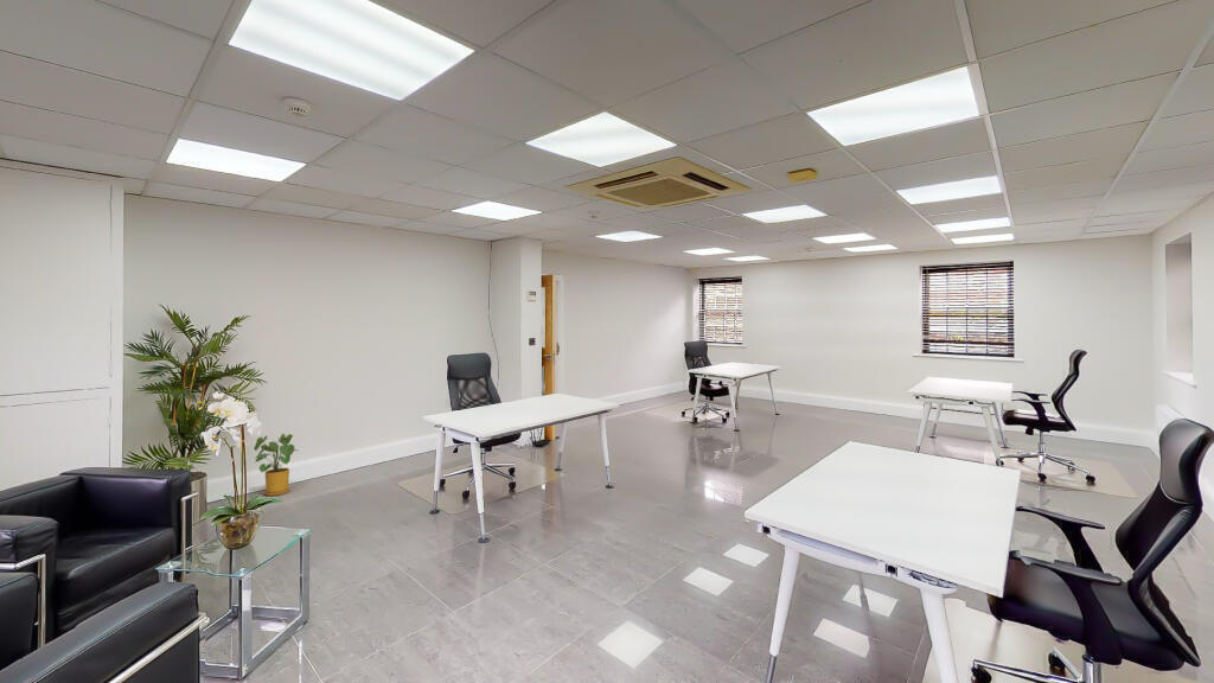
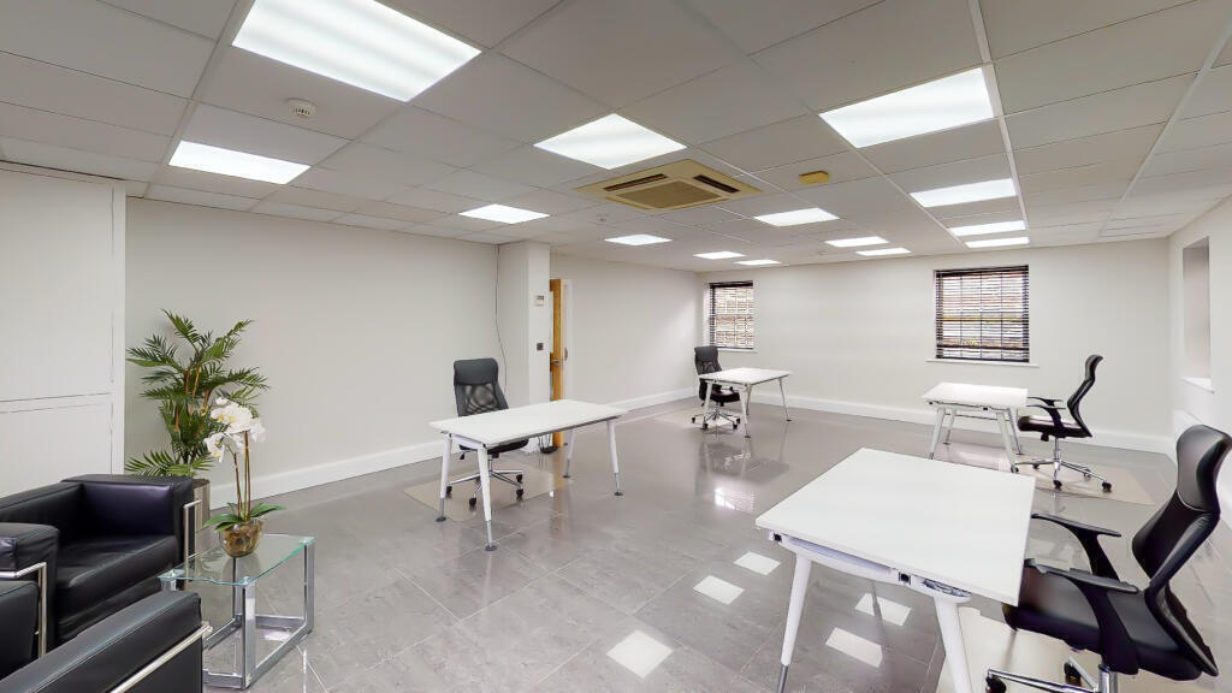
- house plant (274, 465)
